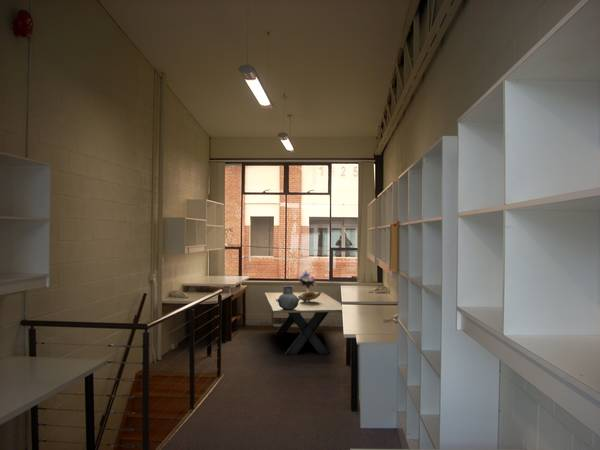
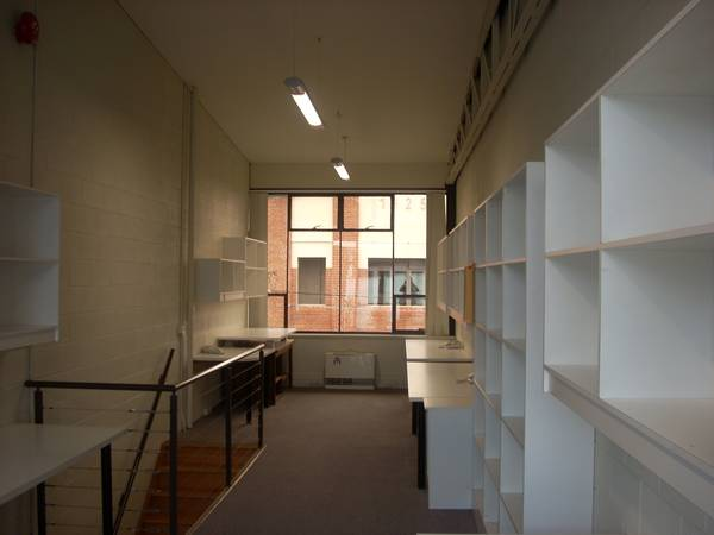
- dining table (301, 321)
- bouquet (308, 286)
- ceramic pot (288, 297)
